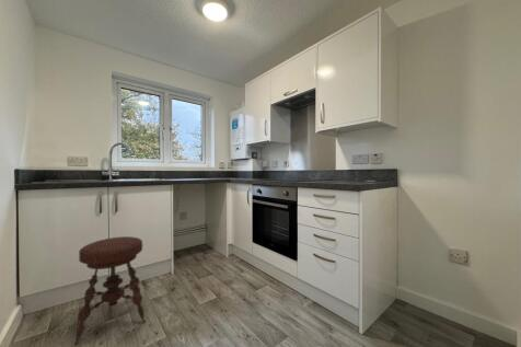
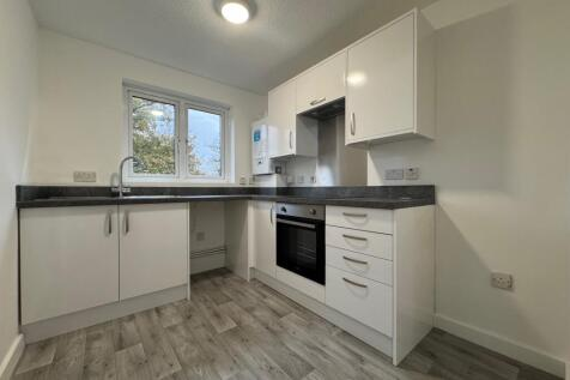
- stool (113, 279)
